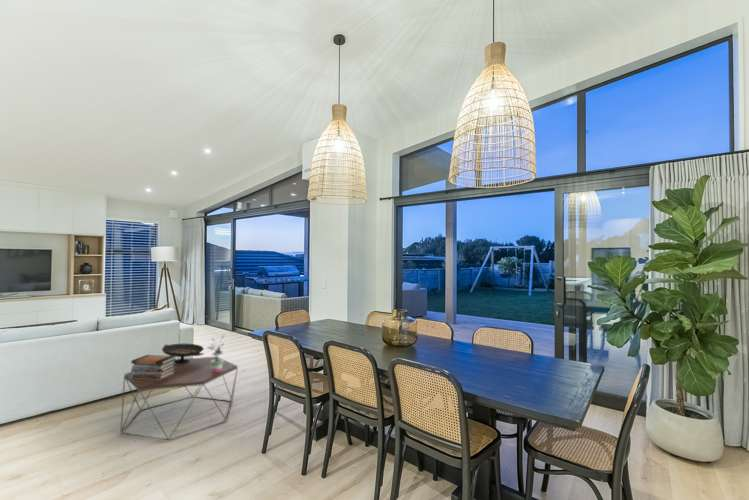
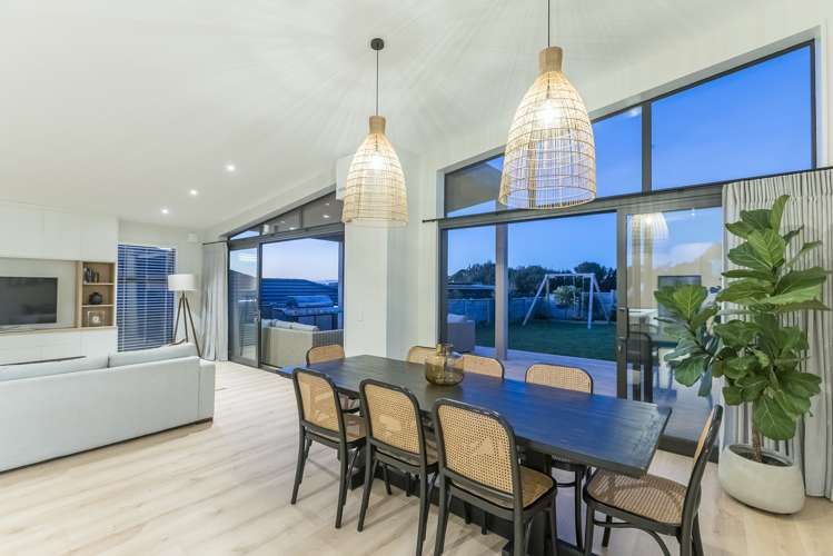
- coffee table (187, 390)
- decorative bowl (182, 355)
- potted plant (215, 353)
- book stack (153, 366)
